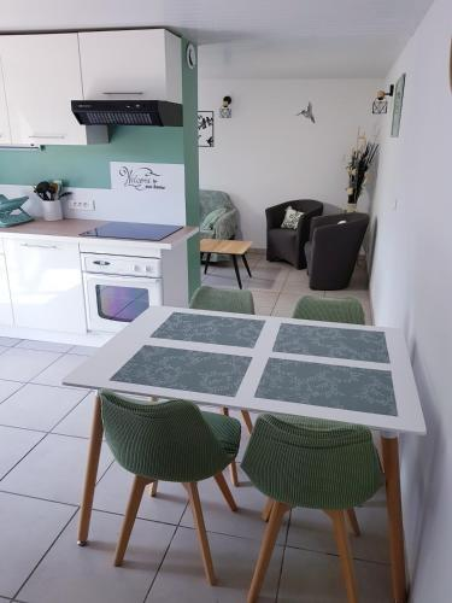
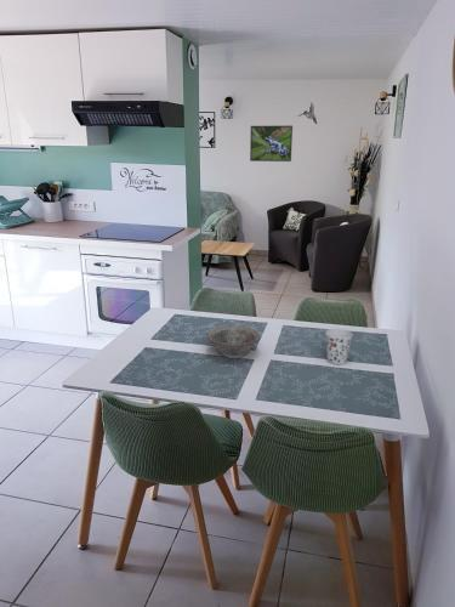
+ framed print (271, 143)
+ decorative bowl (233, 344)
+ cup (337, 346)
